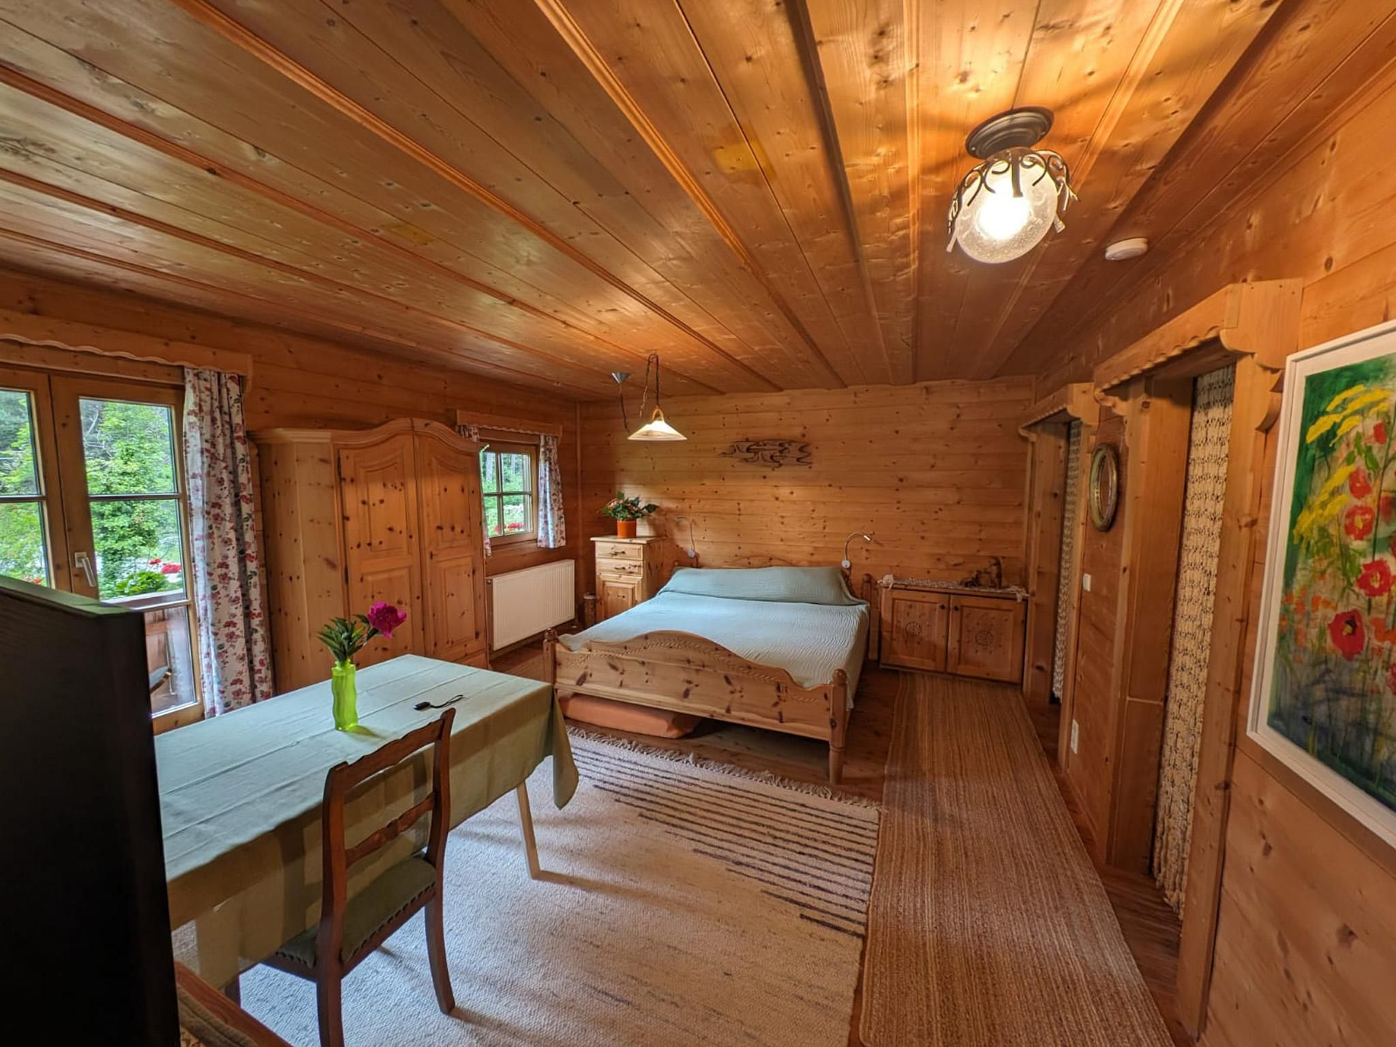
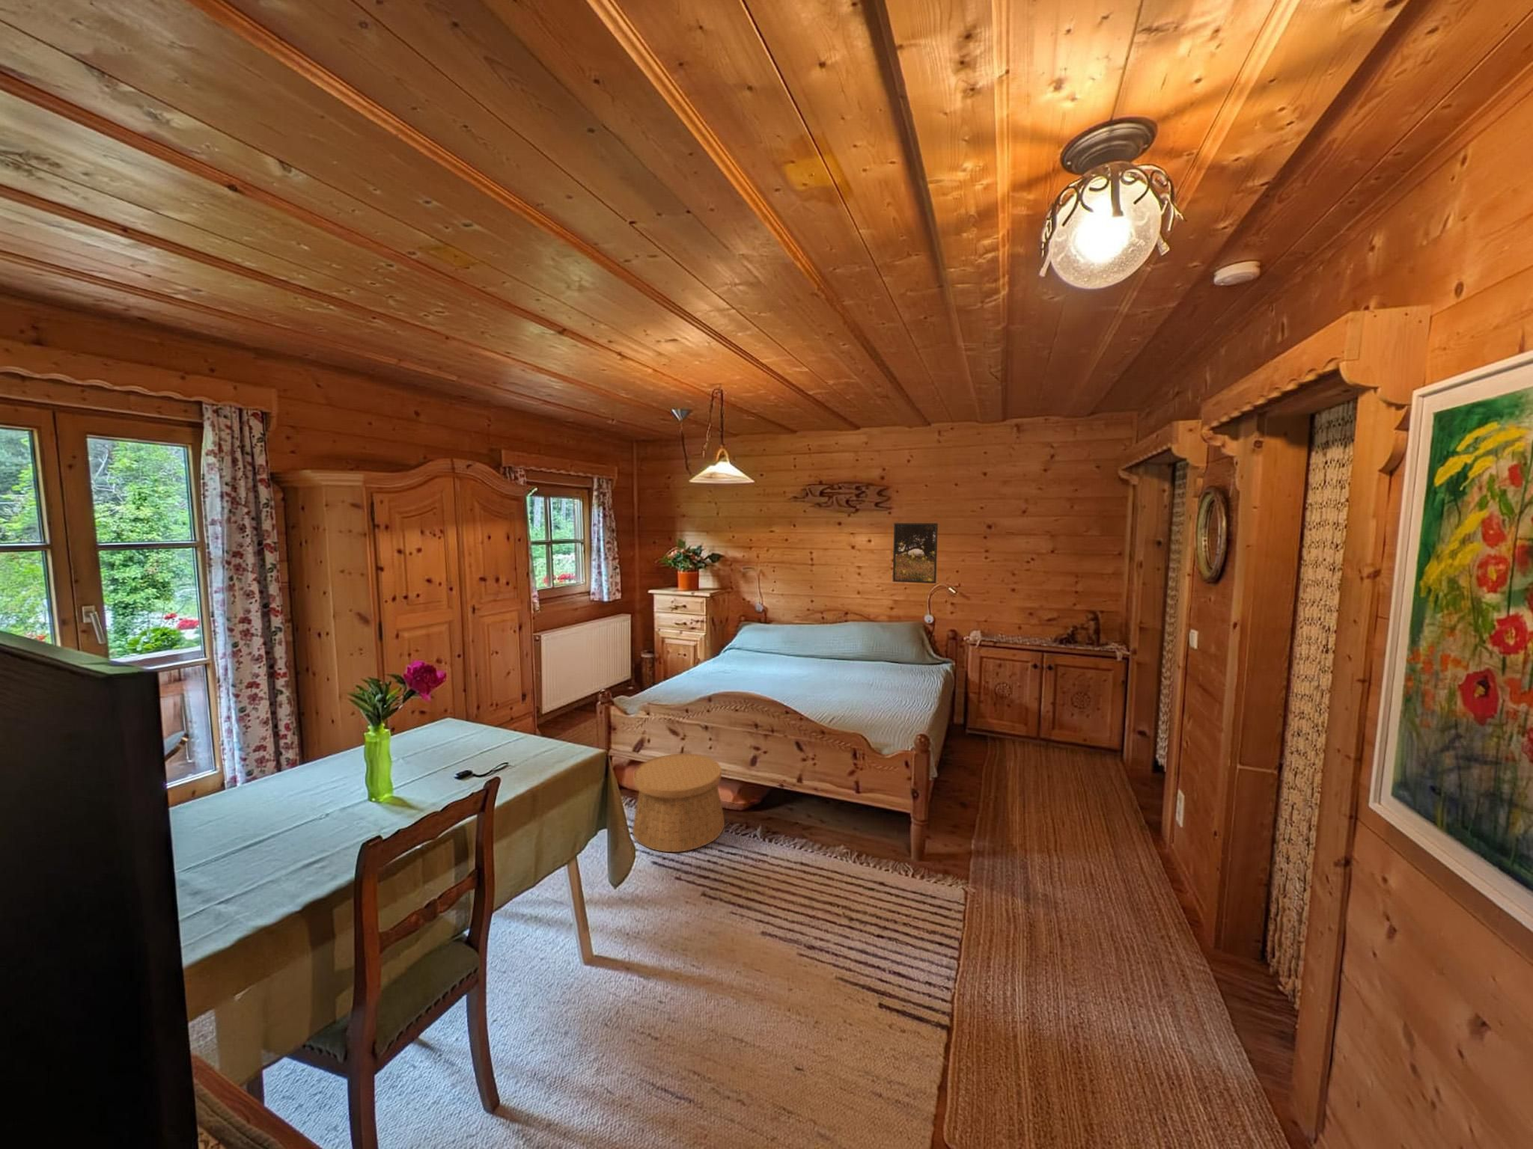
+ basket (678, 798)
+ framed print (915, 553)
